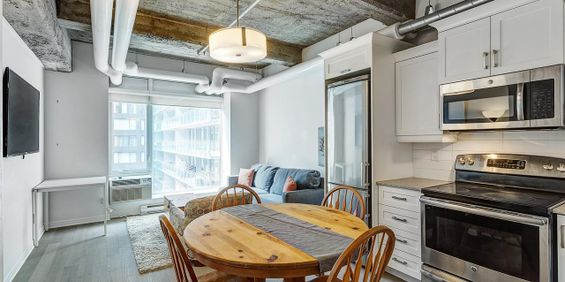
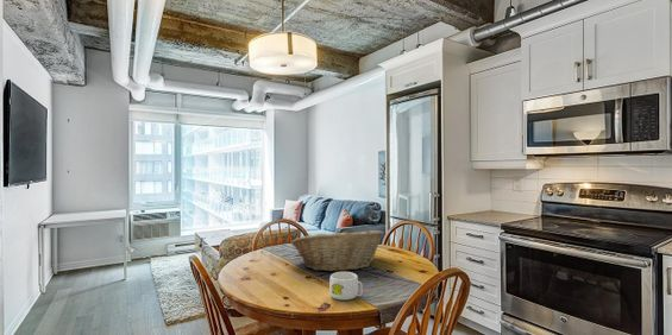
+ fruit basket (338, 246)
+ mug (344, 285)
